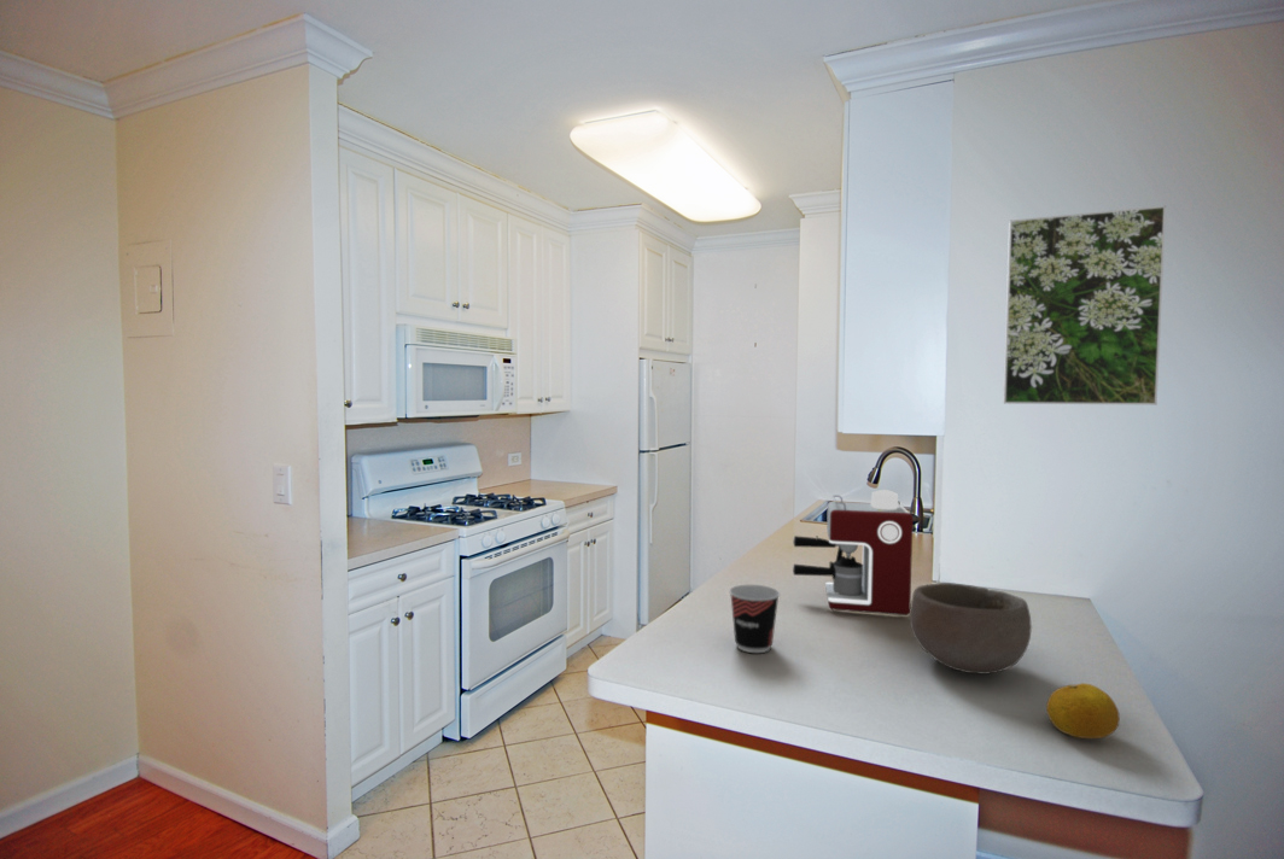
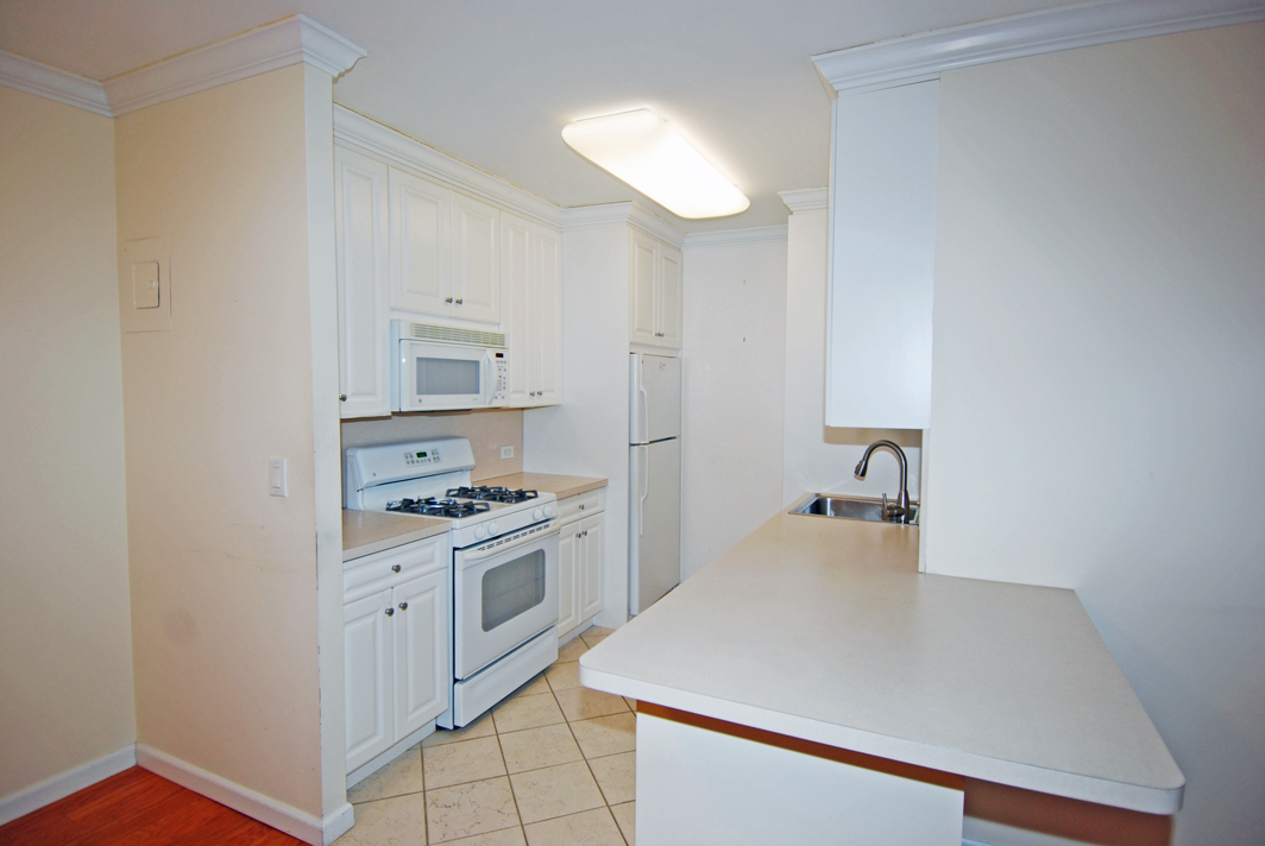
- bowl (968, 631)
- coffee maker (848, 547)
- fruit (1081, 709)
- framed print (1079, 310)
- cup (753, 619)
